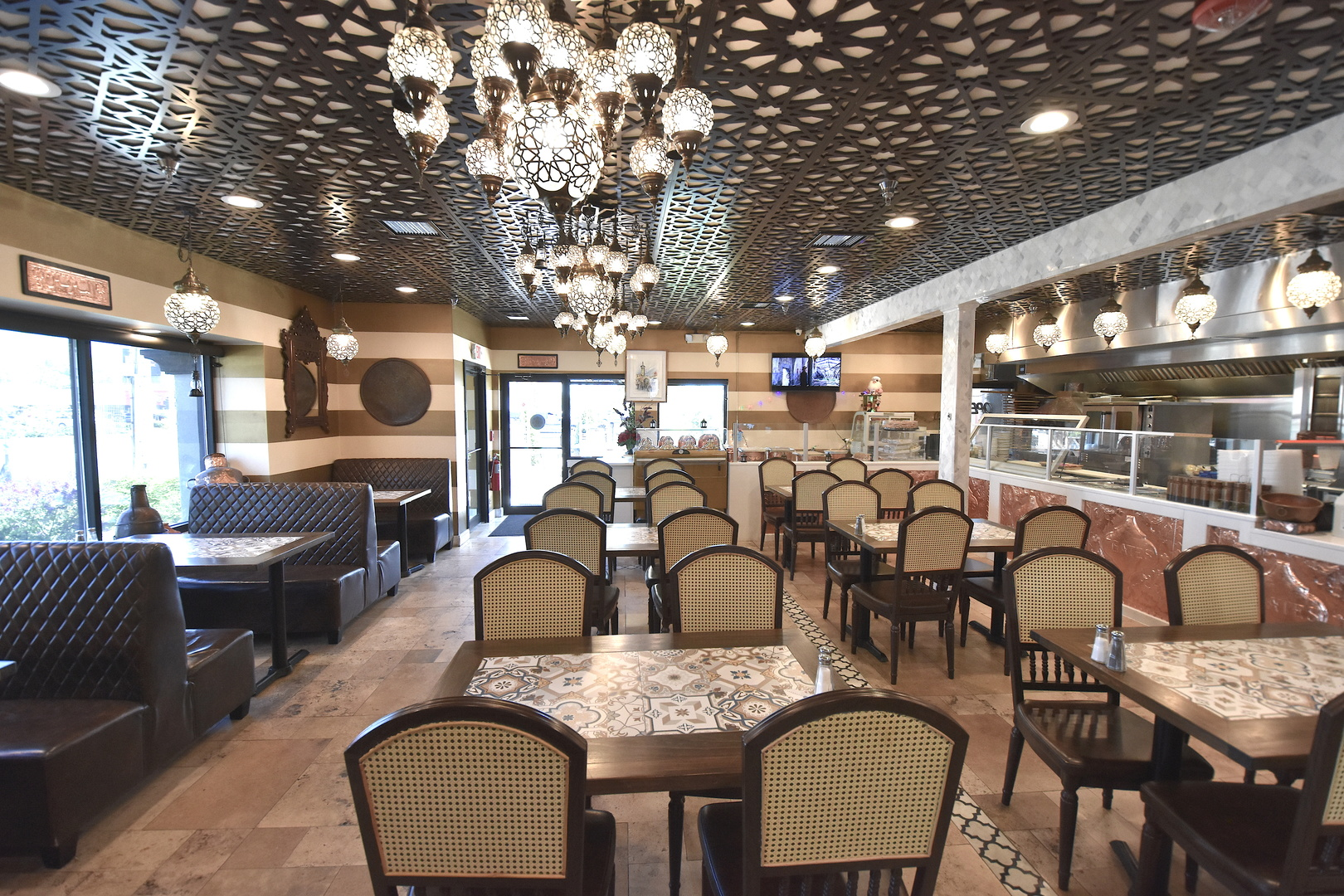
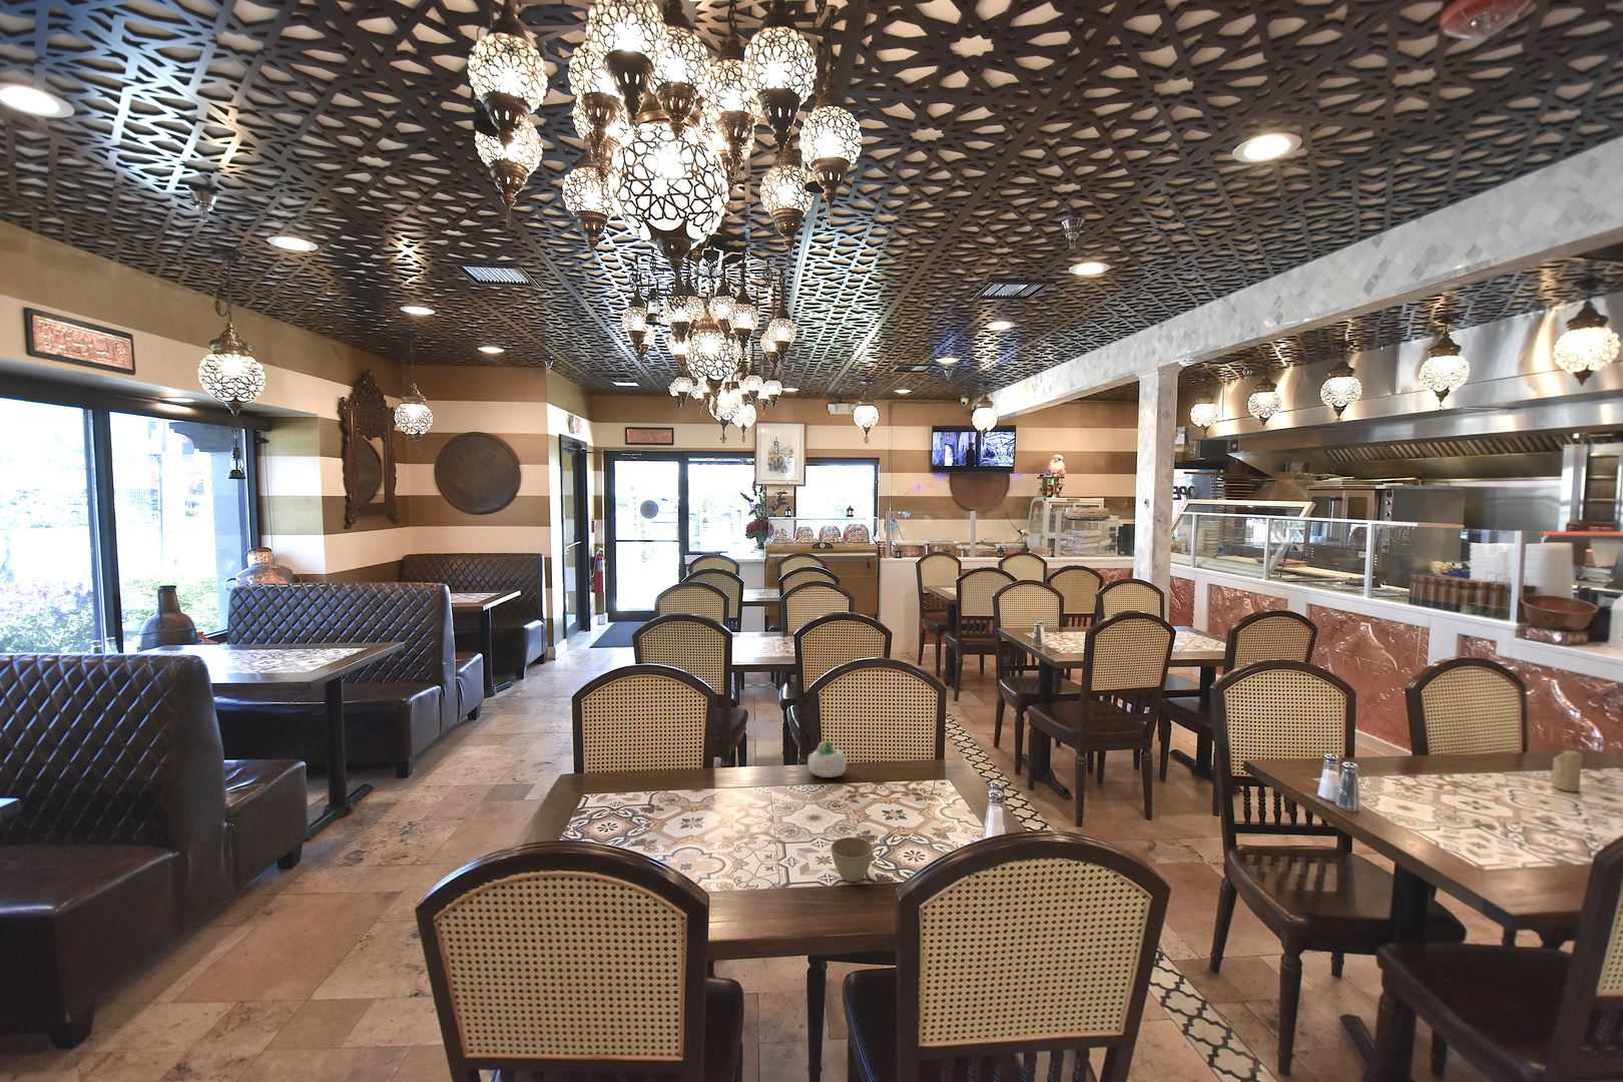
+ succulent planter (826, 757)
+ candle (1566, 768)
+ flower pot (851, 861)
